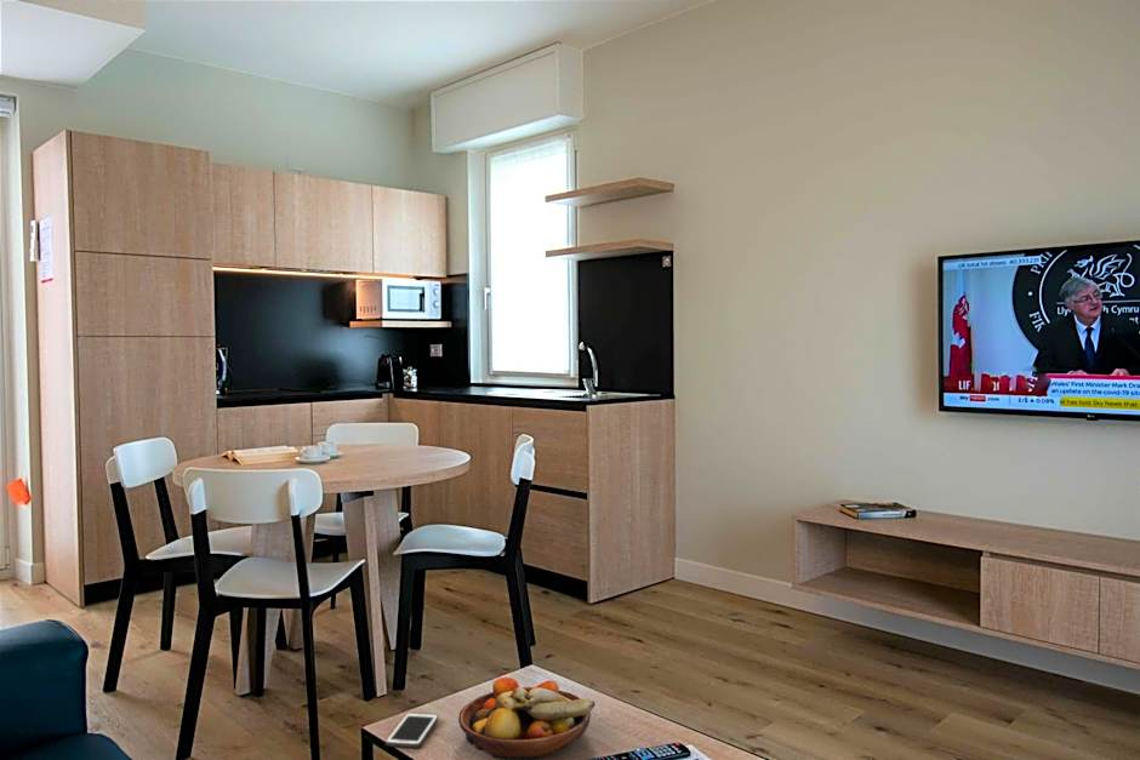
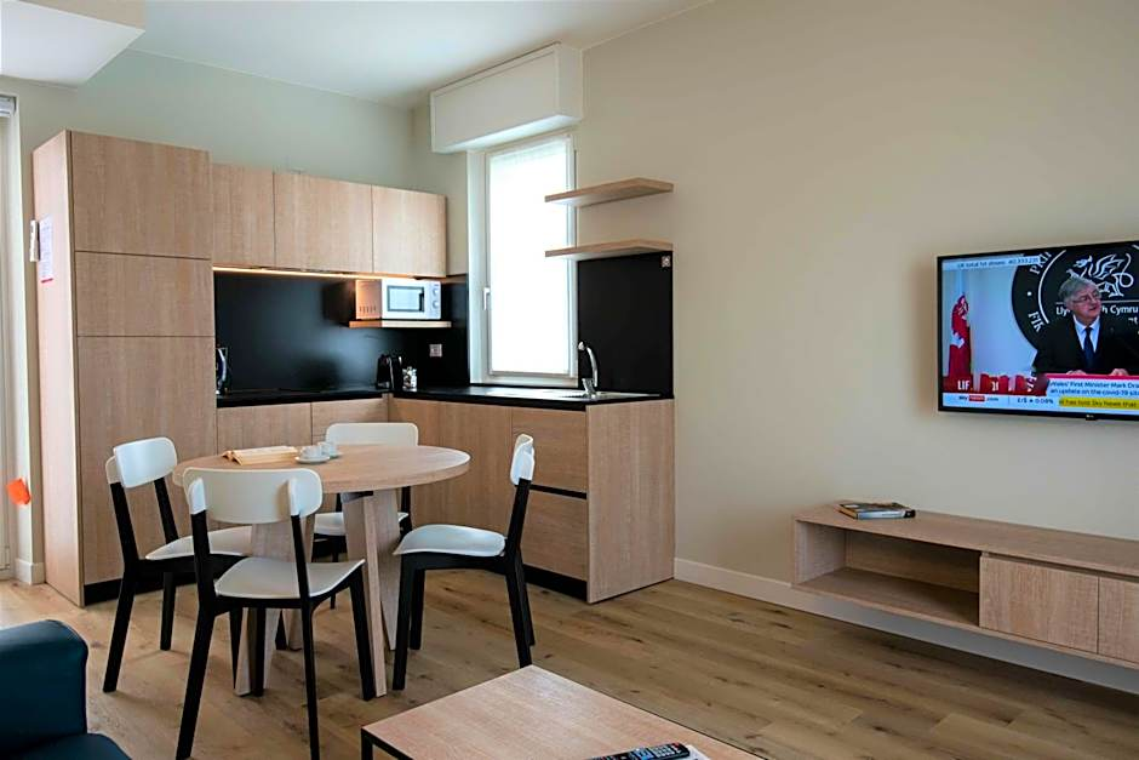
- cell phone (412, 728)
- fruit bowl (526, 707)
